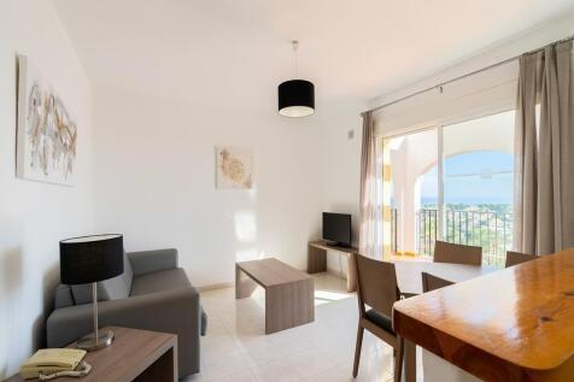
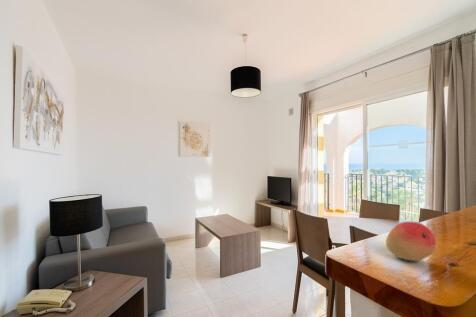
+ fruit (409, 240)
